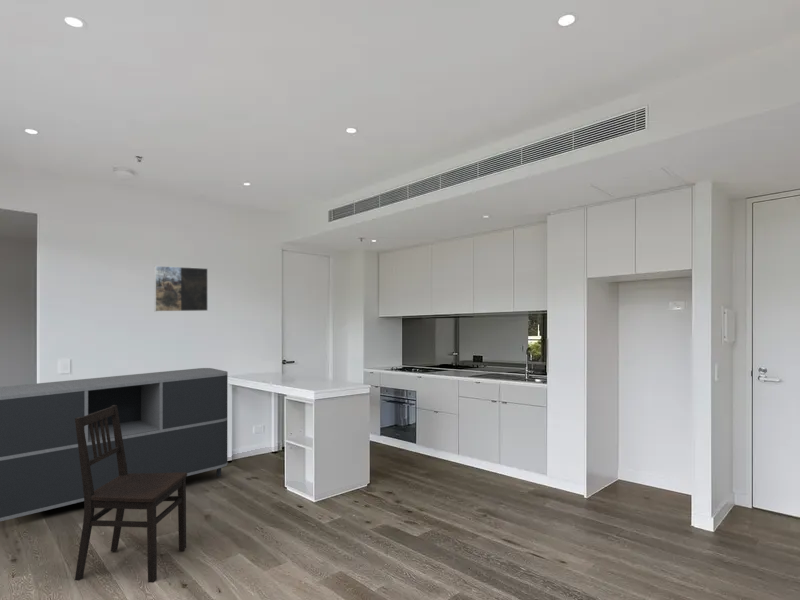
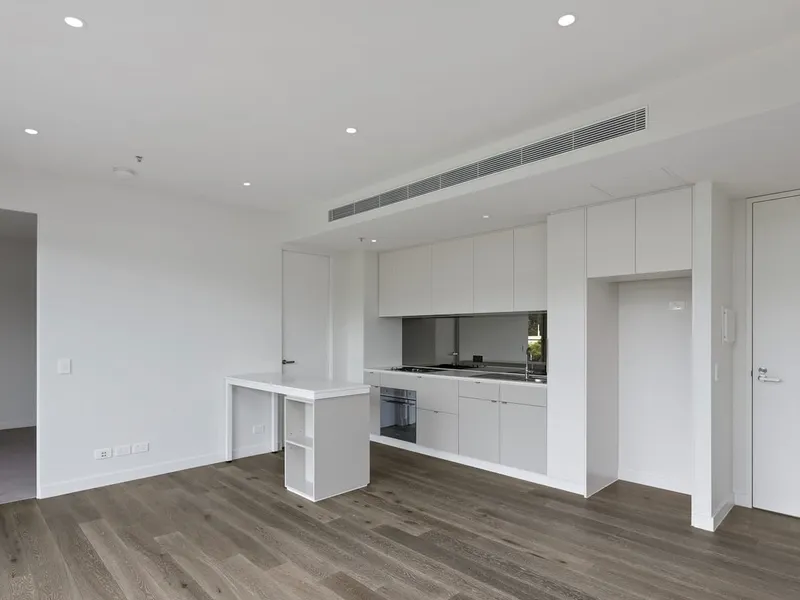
- dining chair (133, 487)
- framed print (181, 289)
- sideboard (114, 438)
